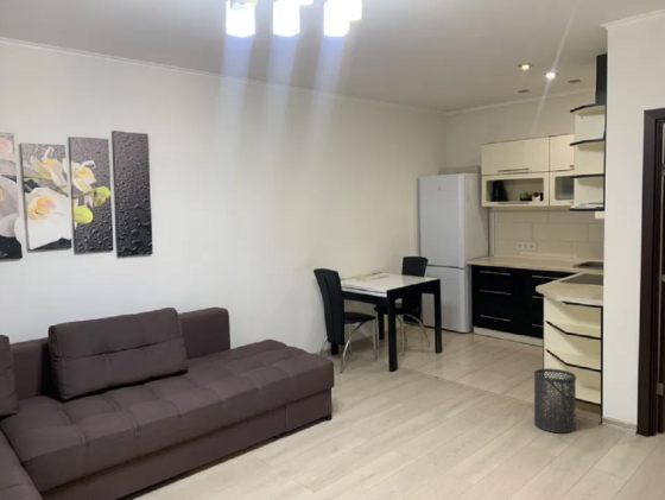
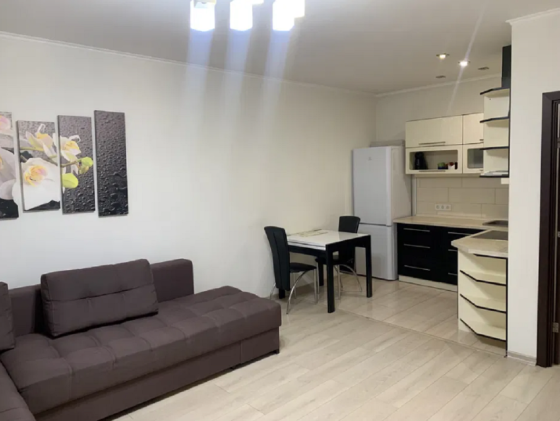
- trash can (555, 399)
